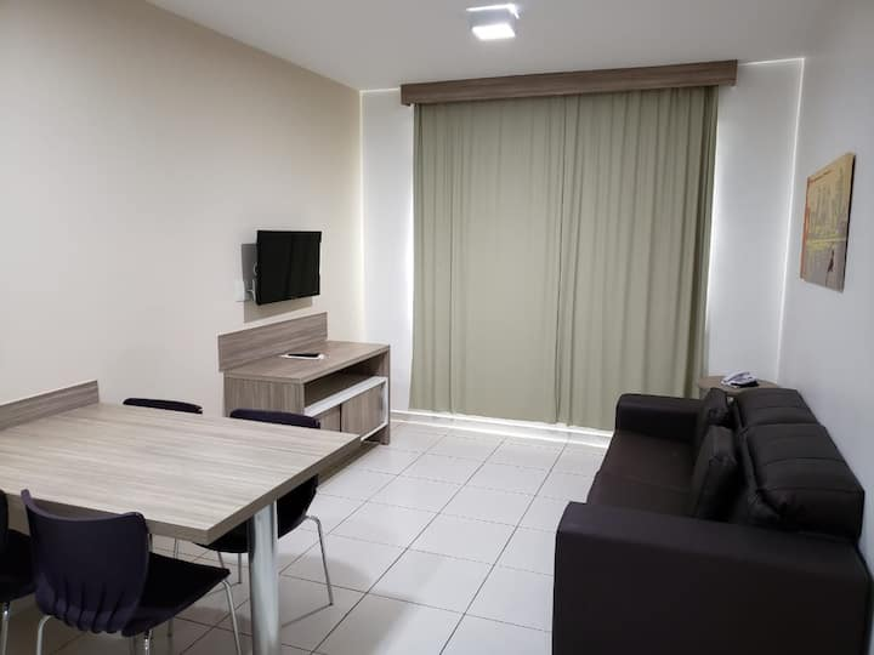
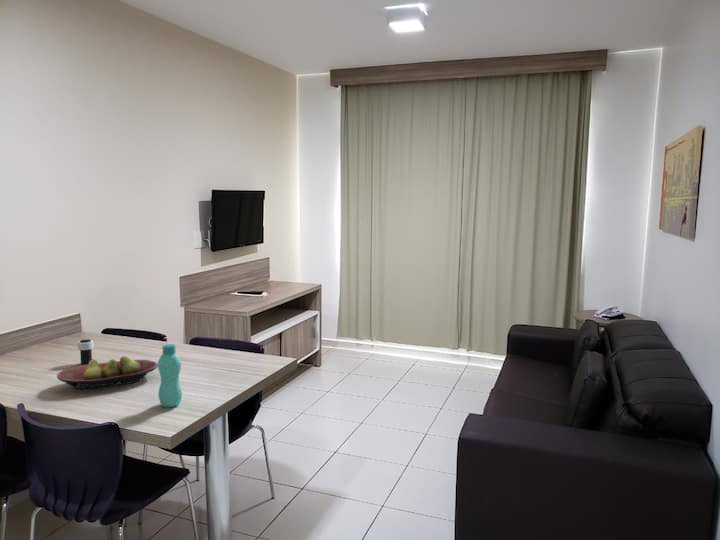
+ cup (85, 351)
+ fruit bowl (108, 370)
+ bottle (169, 375)
